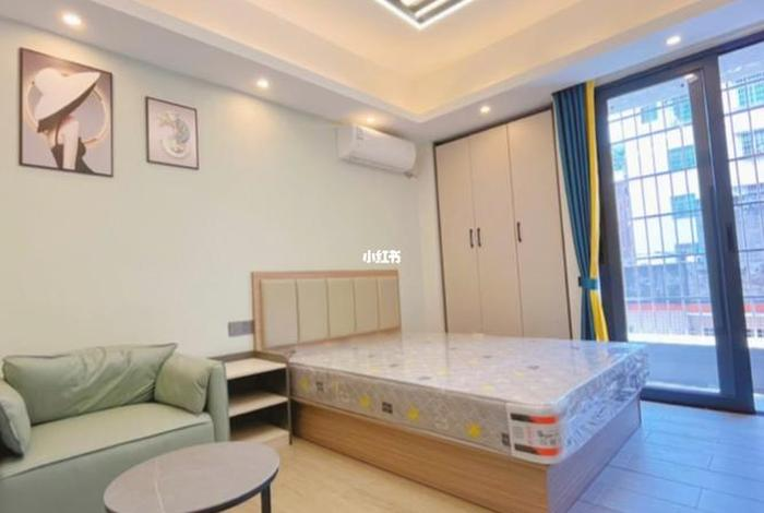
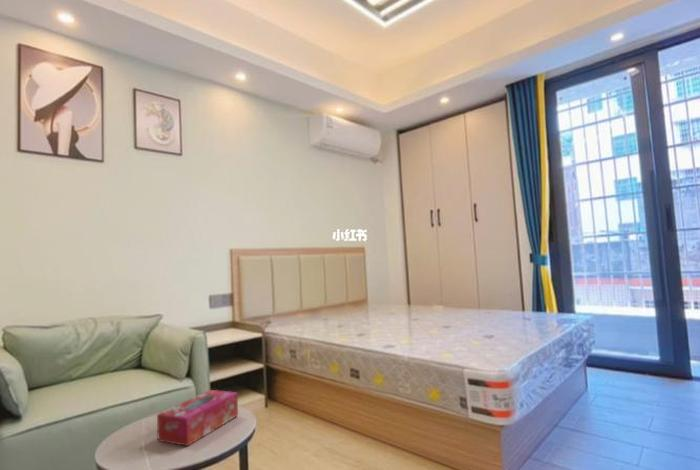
+ tissue box (200, 415)
